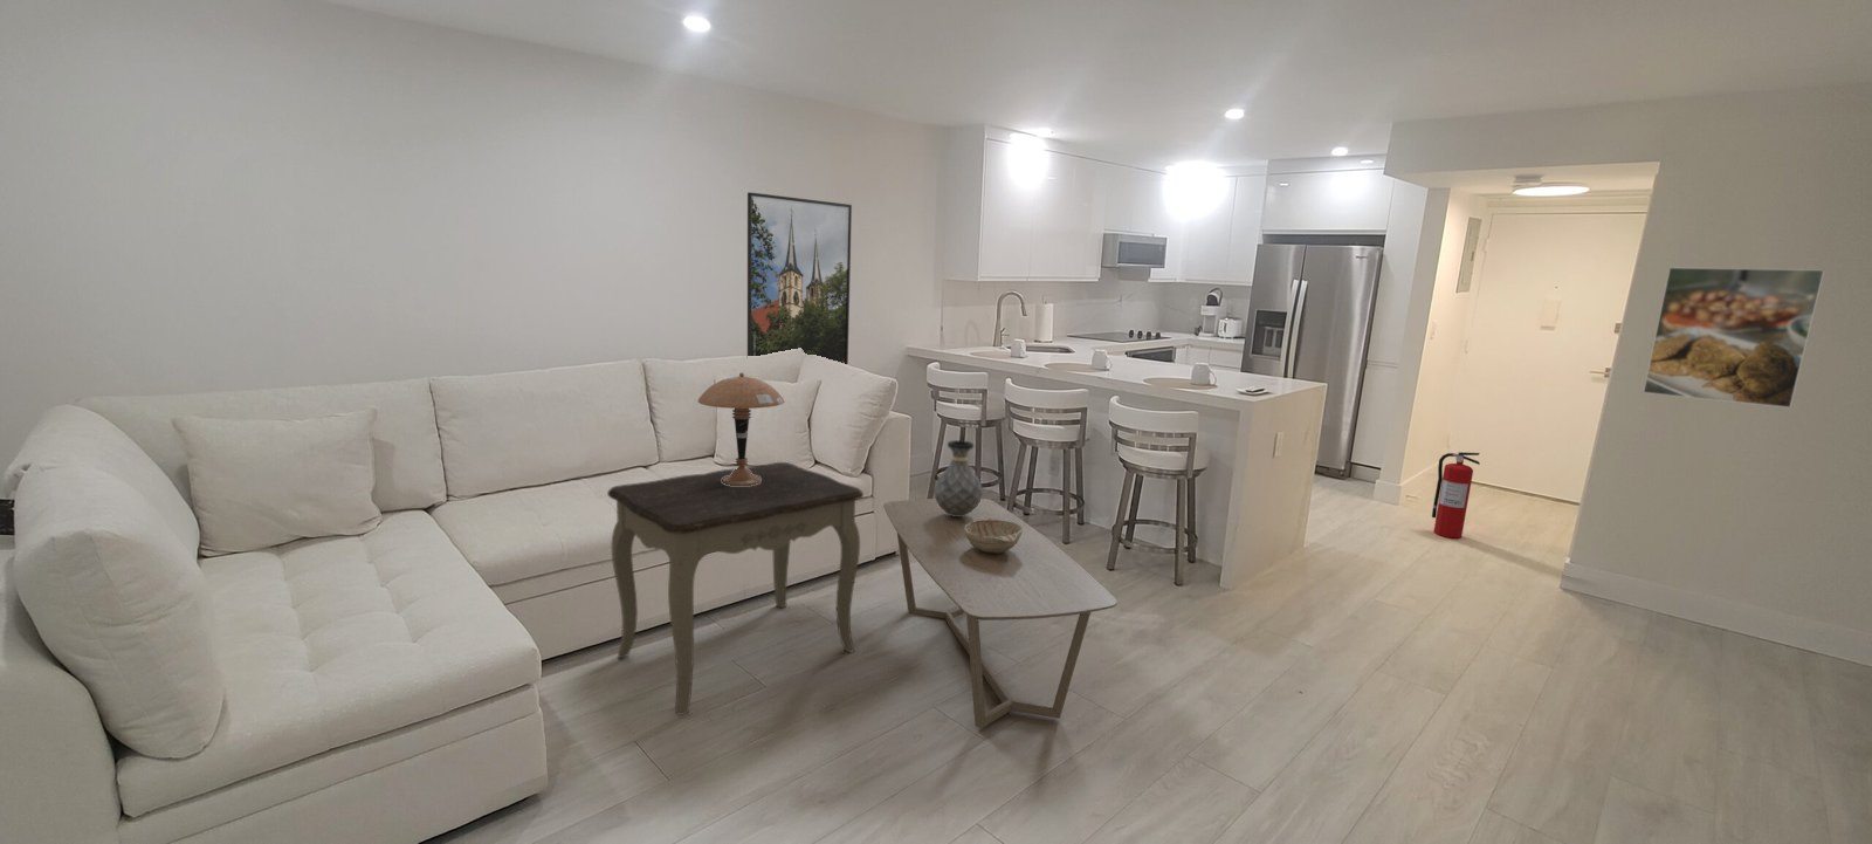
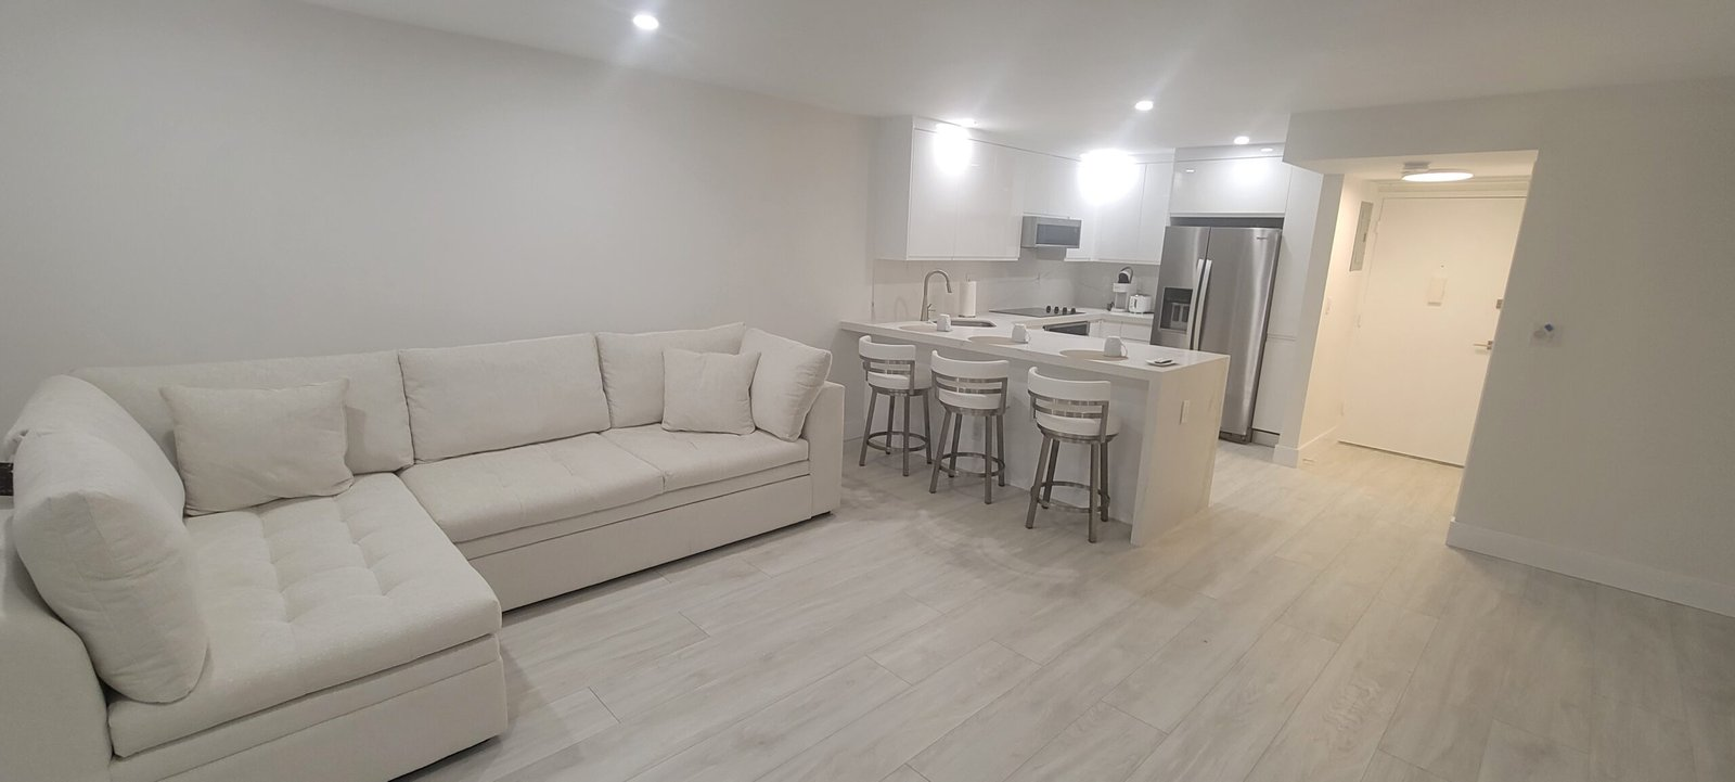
- fire extinguisher (1453, 492)
- table lamp (740, 426)
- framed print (800, 287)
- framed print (1726, 334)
- vase (959, 479)
- decorative bowl (992, 536)
- coffee table (978, 602)
- side table (737, 553)
